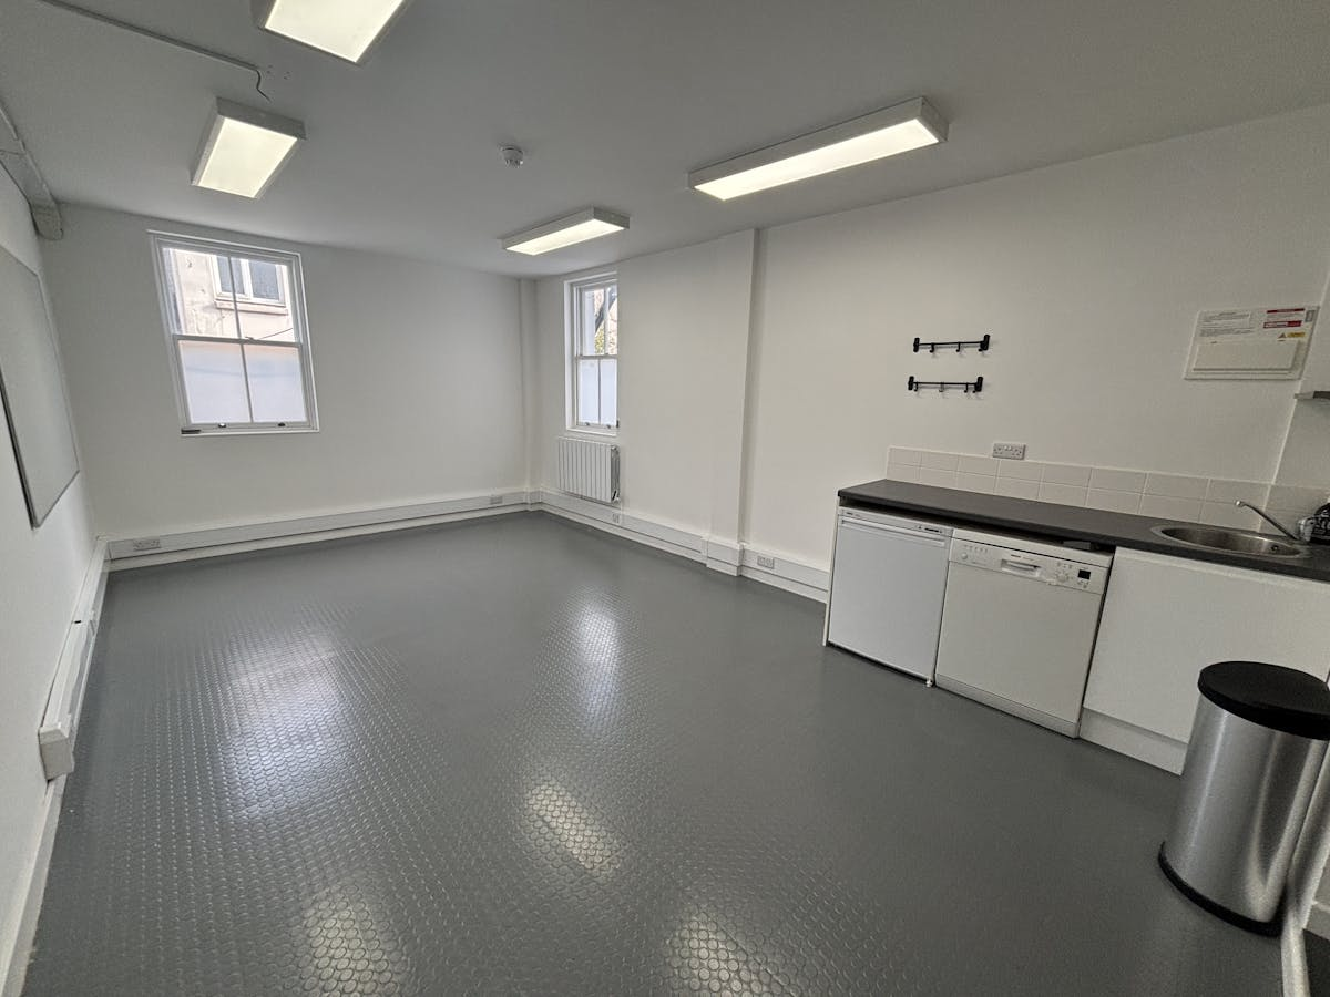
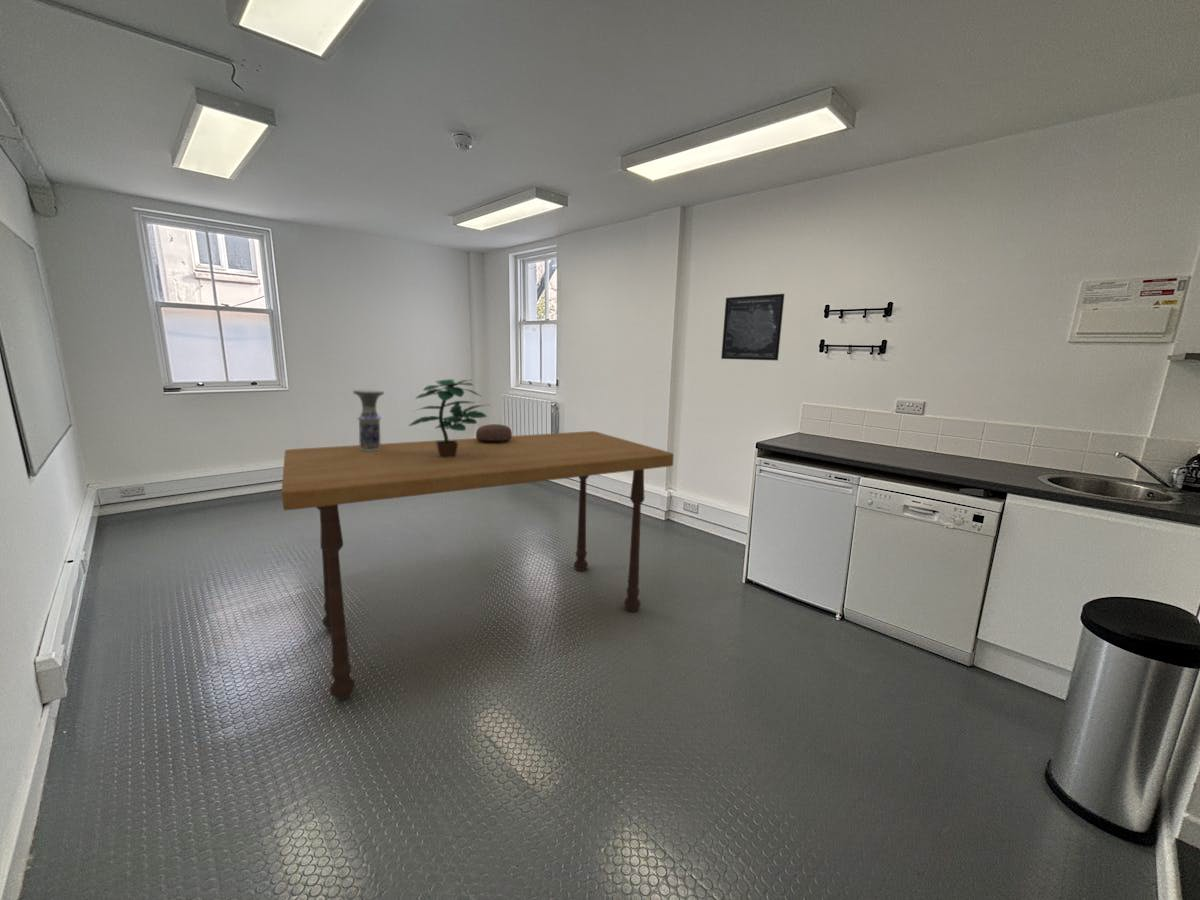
+ potted plant (452, 417)
+ wall art (751, 328)
+ dining table (486, 487)
+ vase (370, 419)
+ decorative bowl (494, 432)
